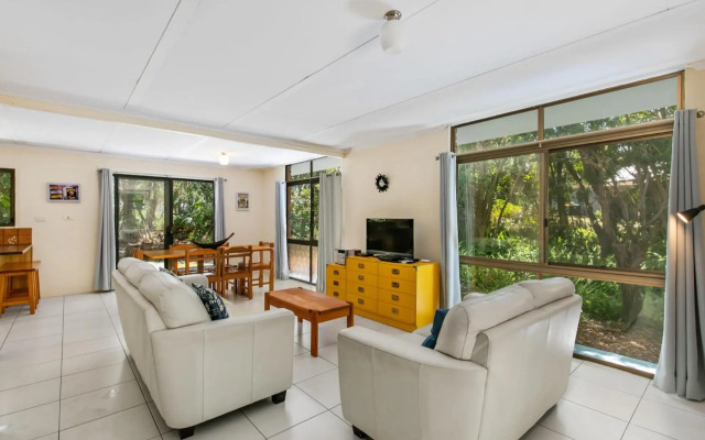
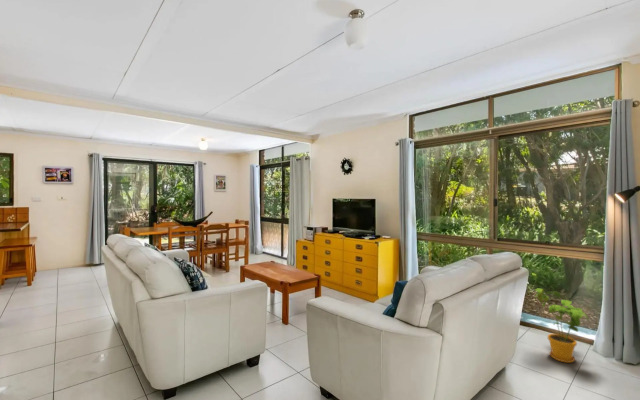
+ house plant (564, 320)
